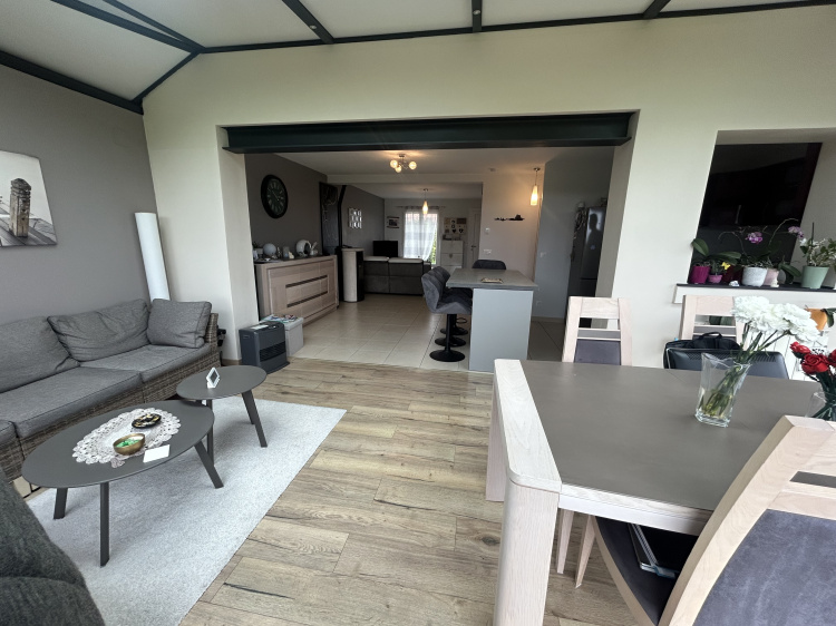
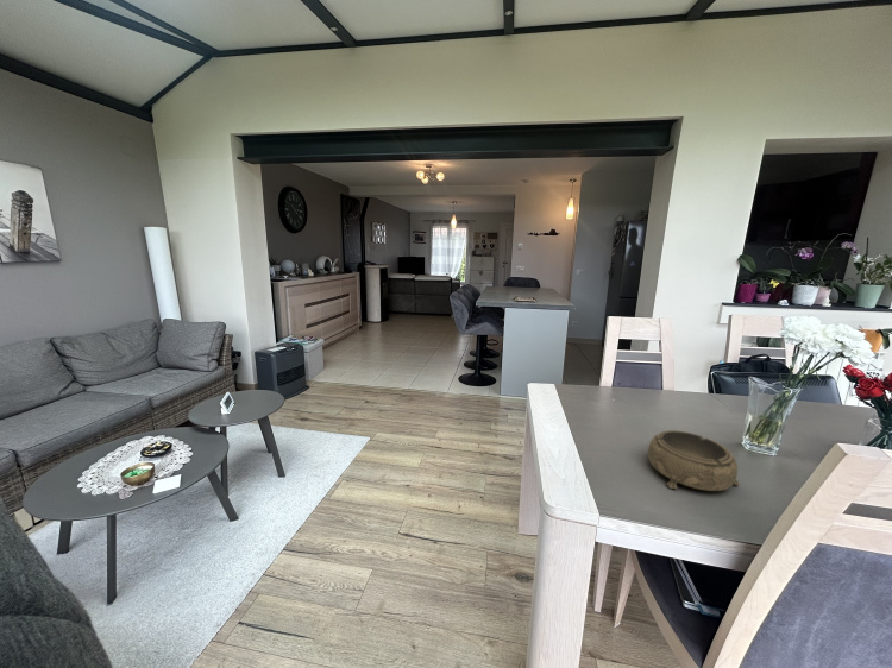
+ decorative bowl (693, 459)
